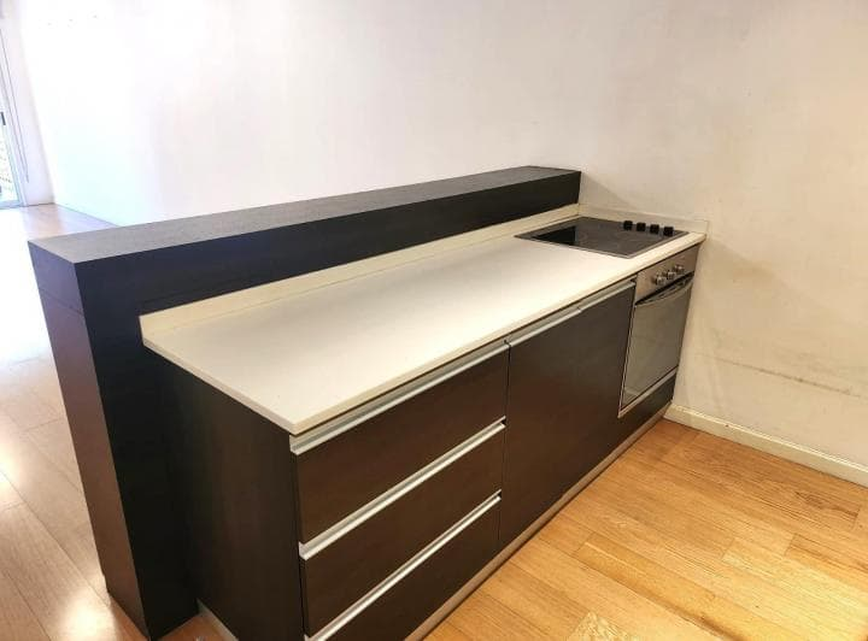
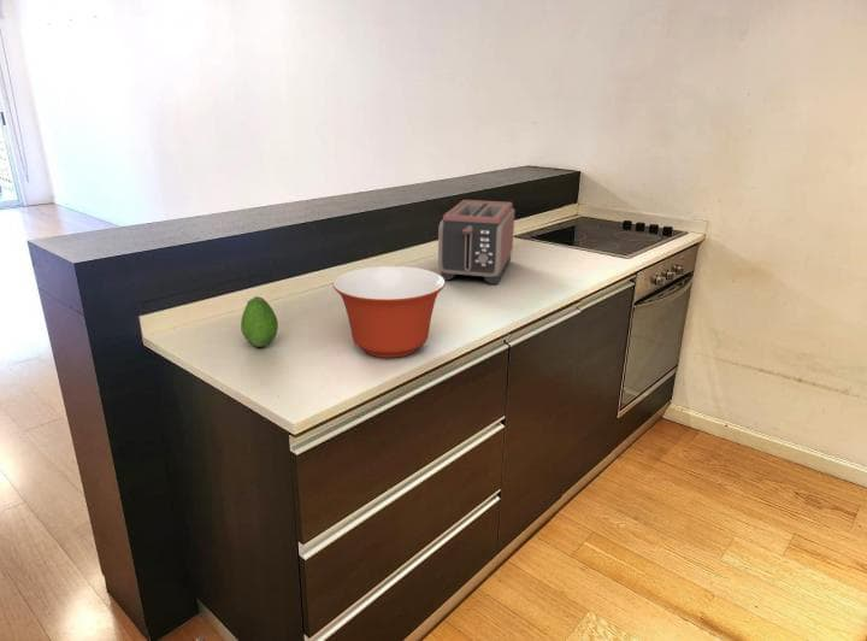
+ toaster (477, 241)
+ mixing bowl (389, 314)
+ fruit (259, 320)
